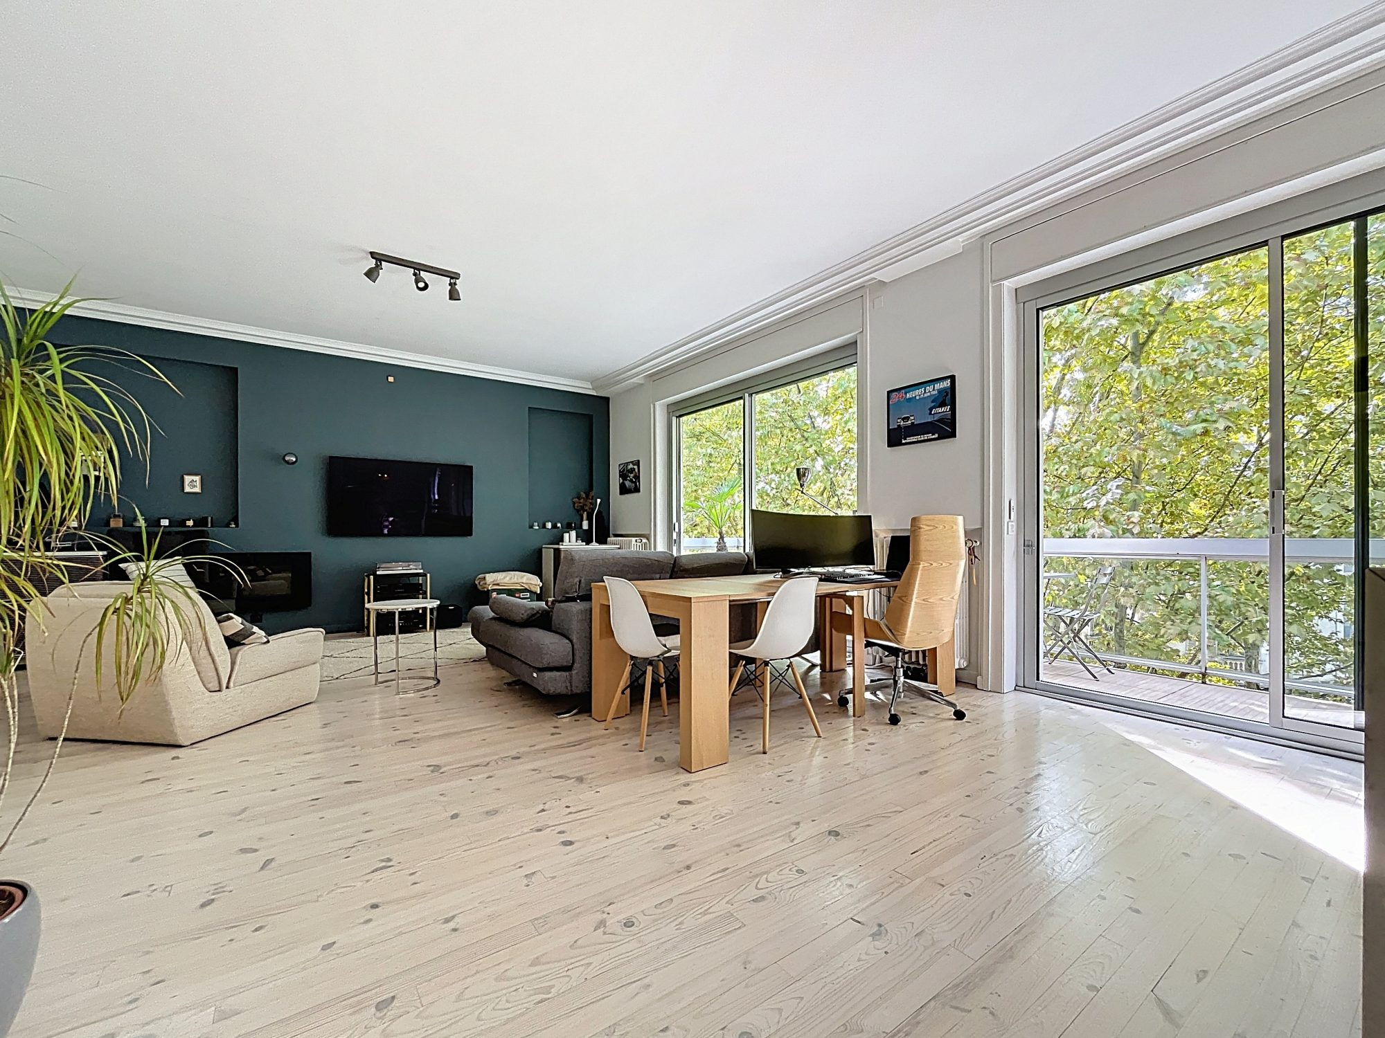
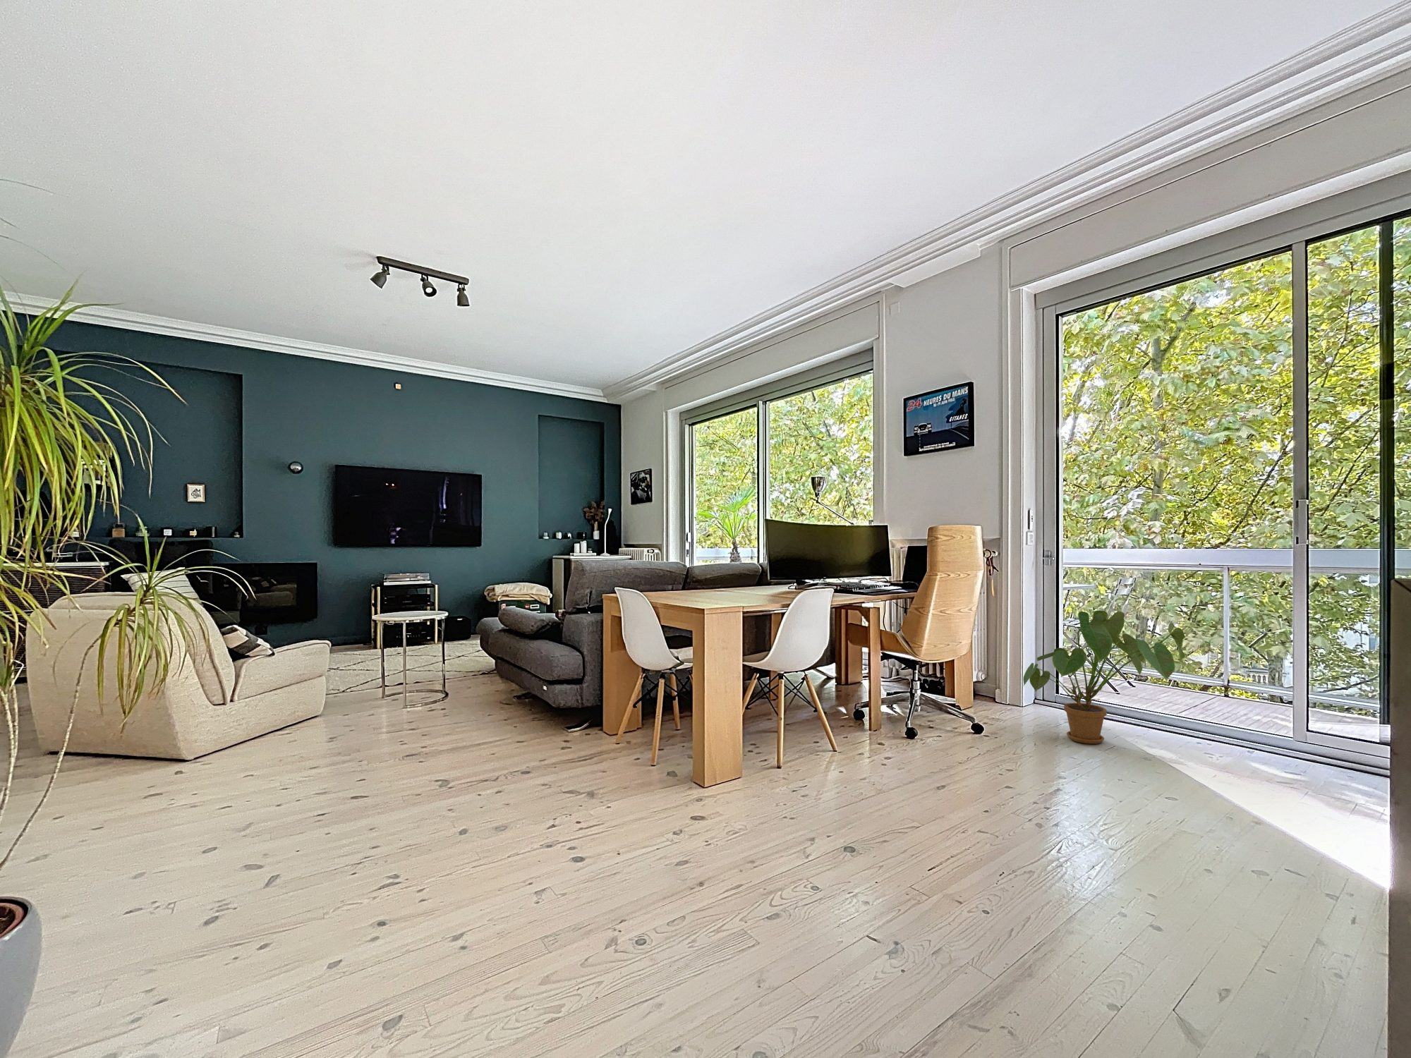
+ house plant (1105, 677)
